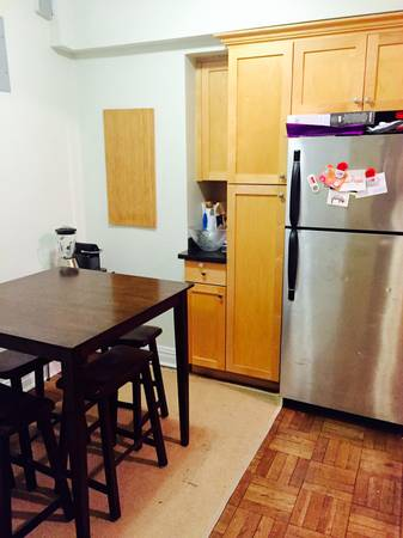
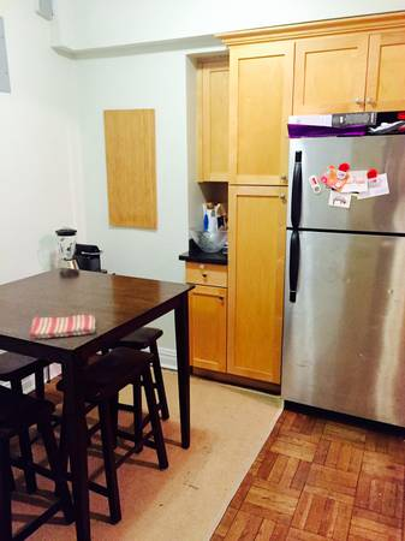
+ dish towel (64, 325)
